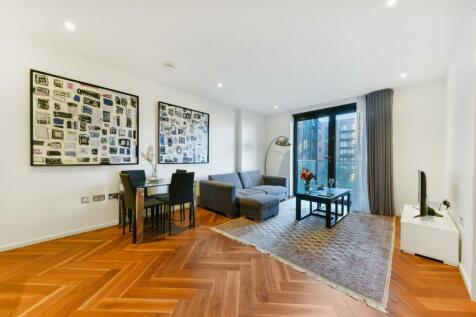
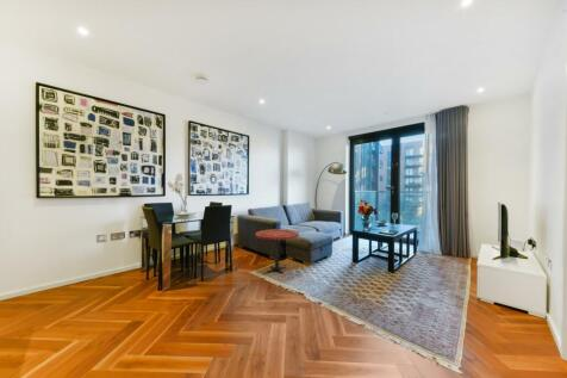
+ side table (276, 250)
